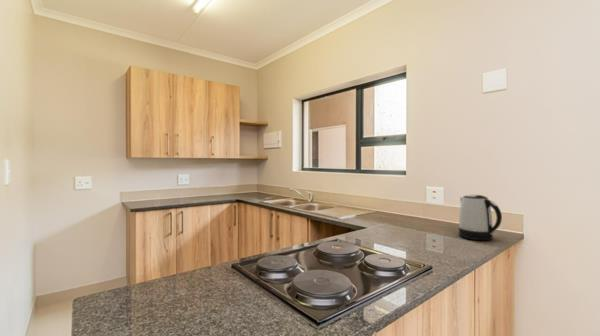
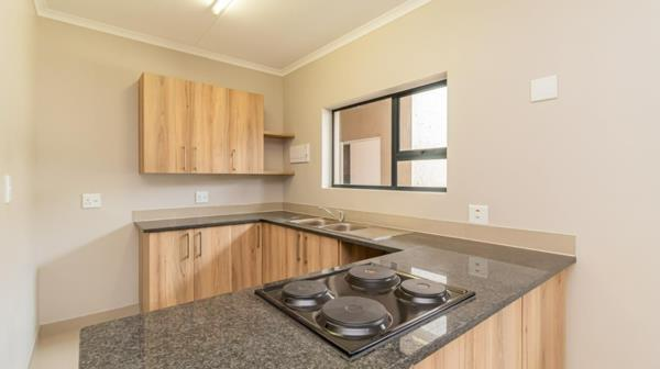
- kettle (479, 216)
